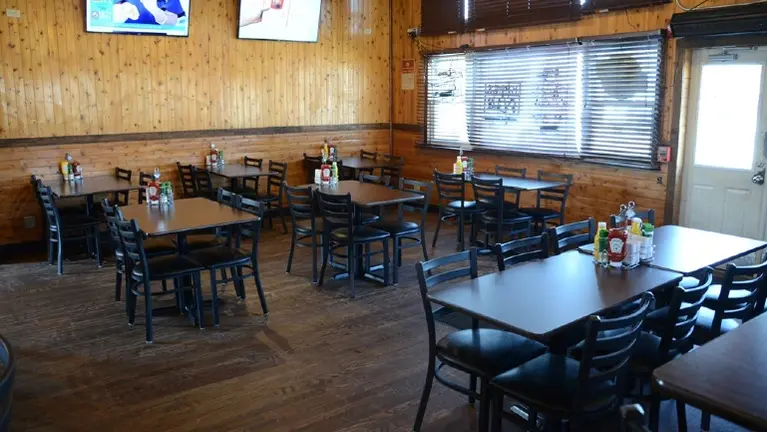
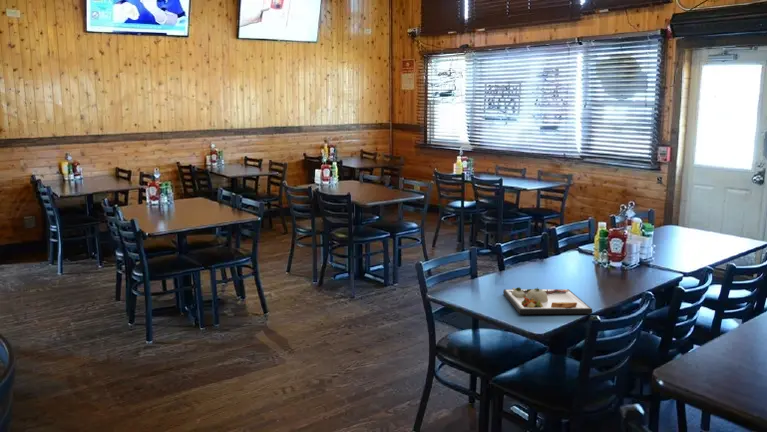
+ dinner plate (545, 295)
